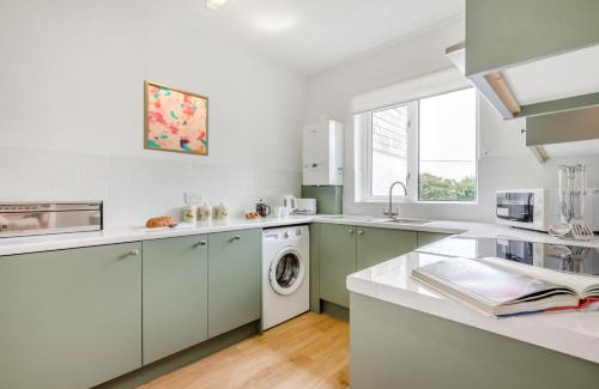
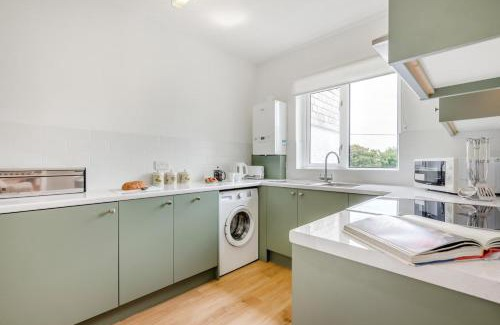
- wall art (177, 121)
